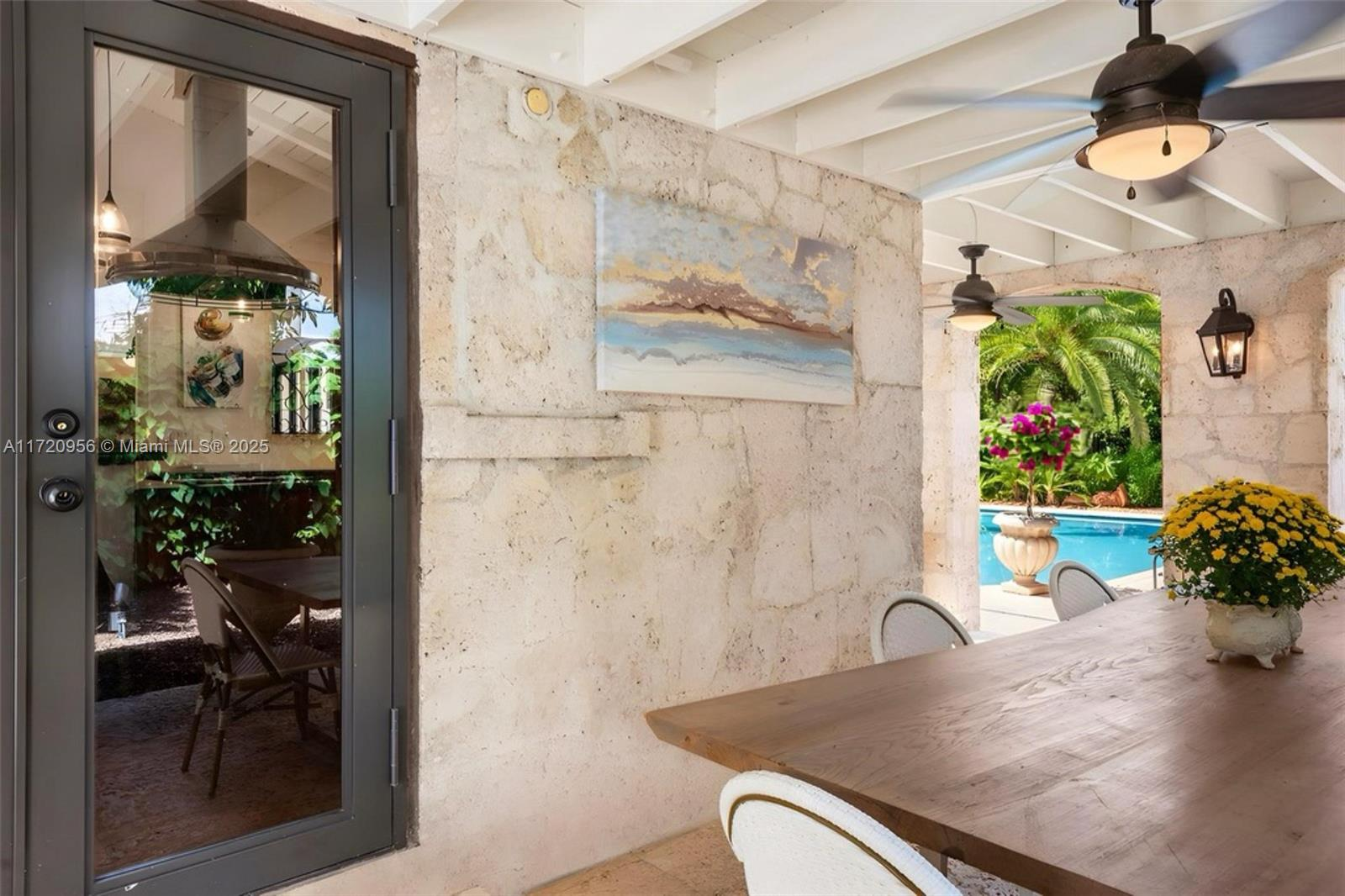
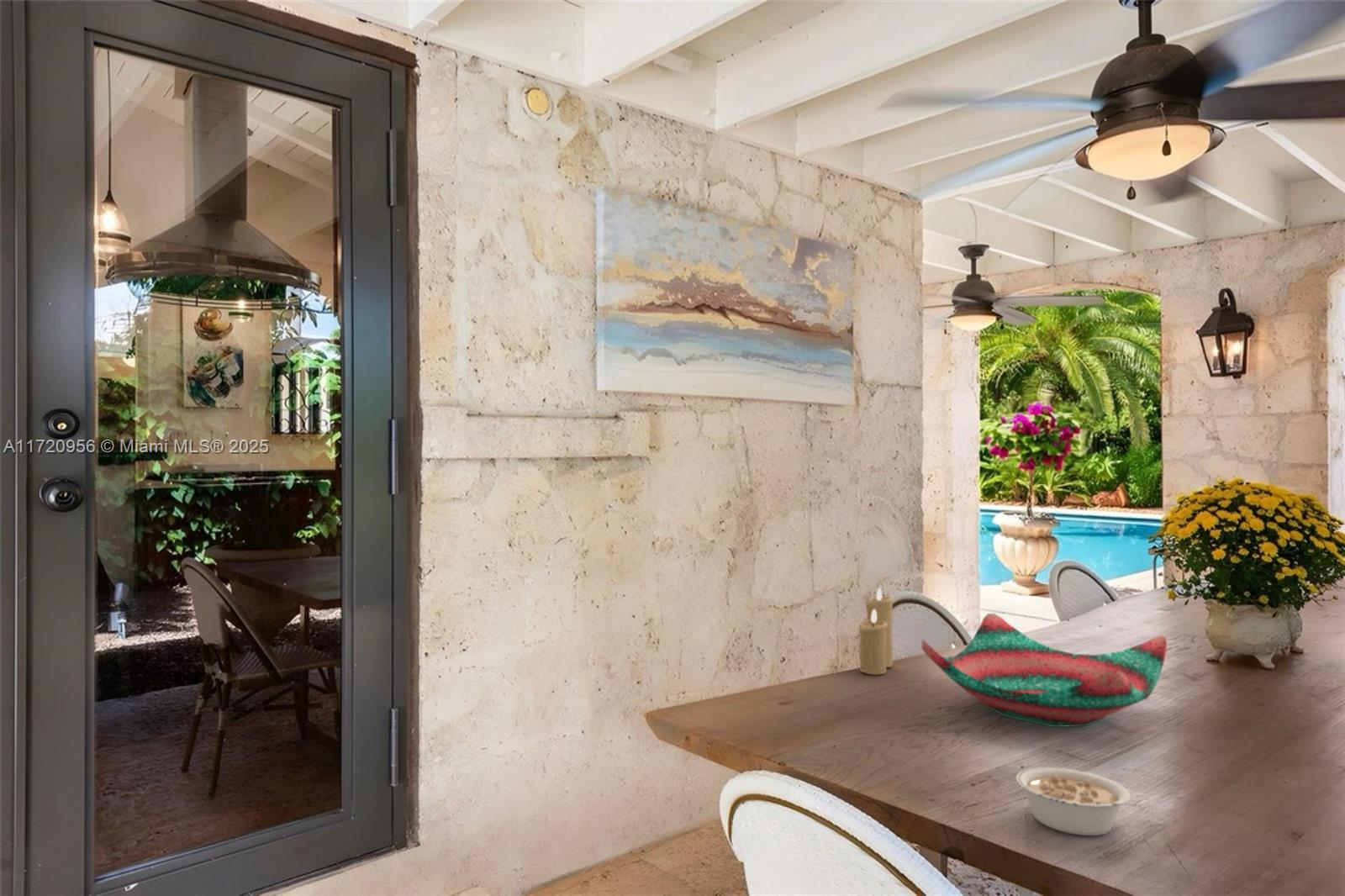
+ decorative bowl (1044, 674)
+ legume (1076, 800)
+ candle (876, 629)
